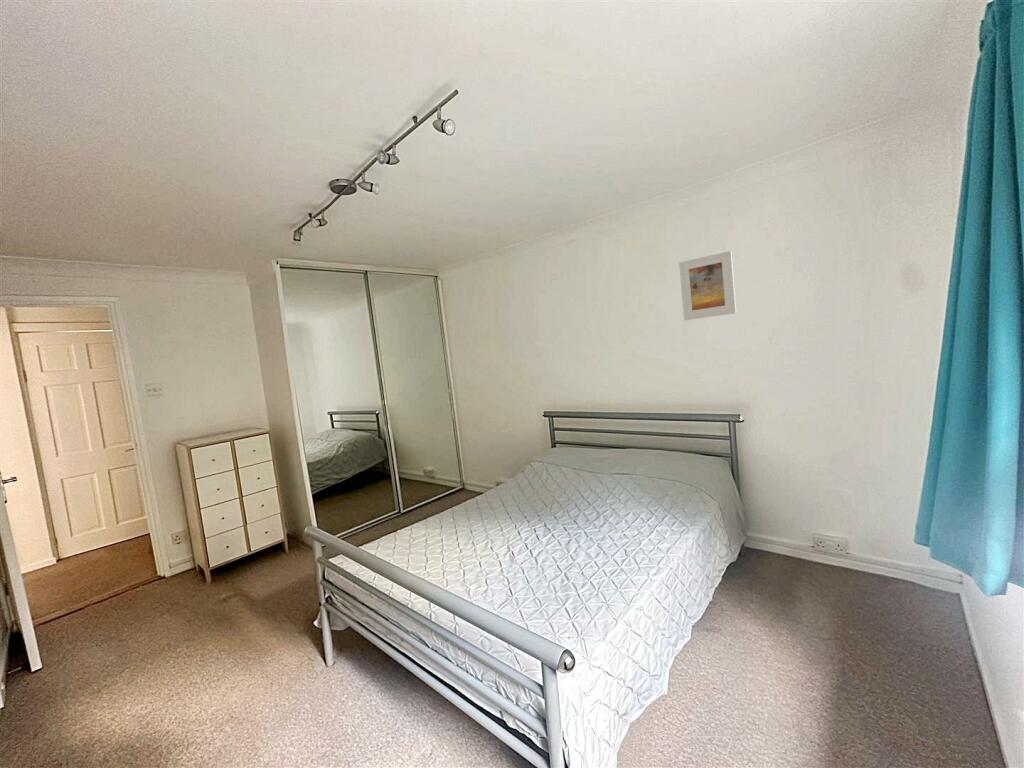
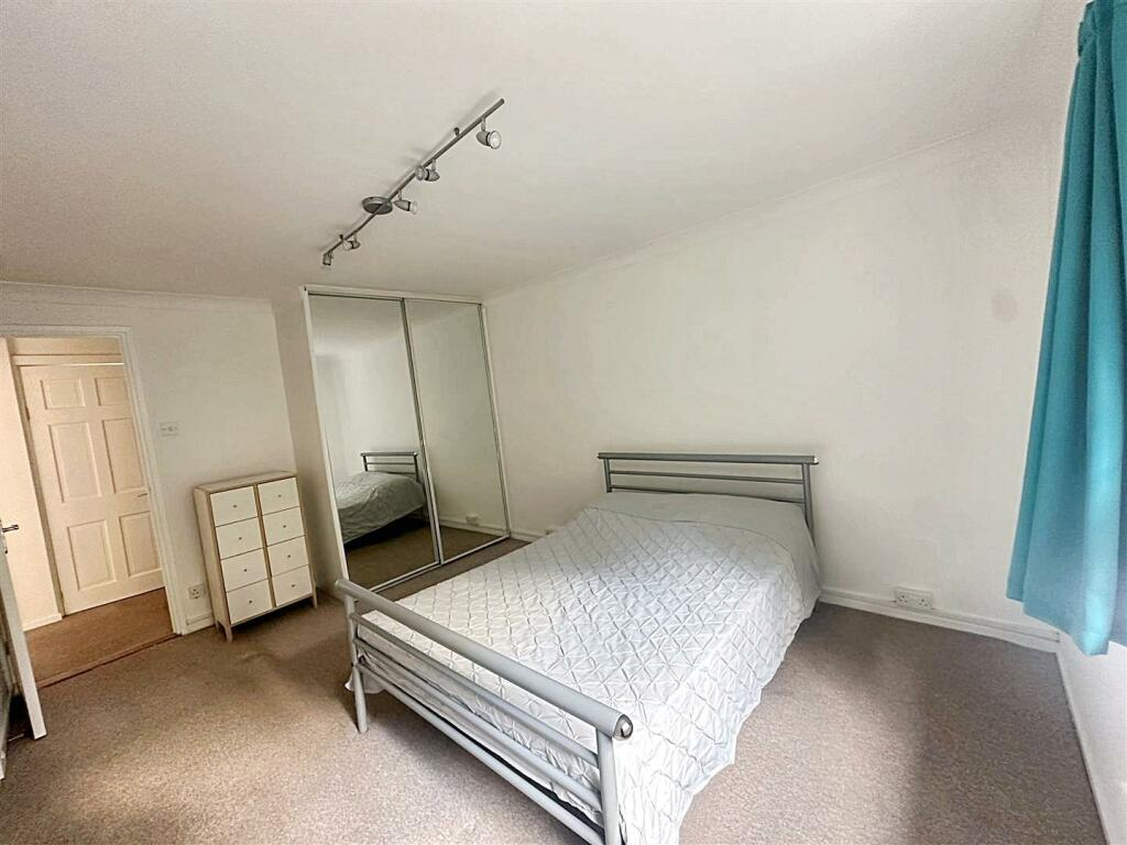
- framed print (706, 287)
